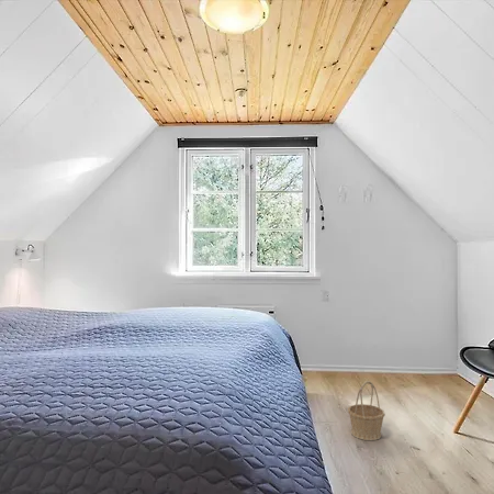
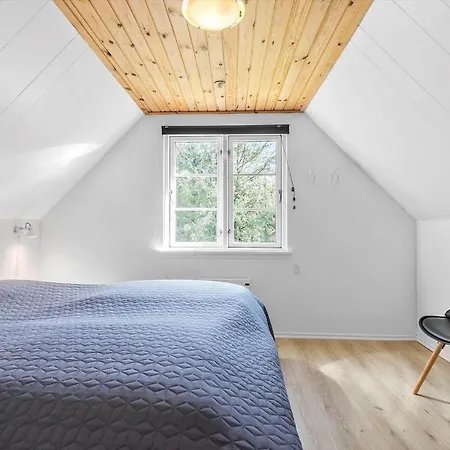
- basket (366, 407)
